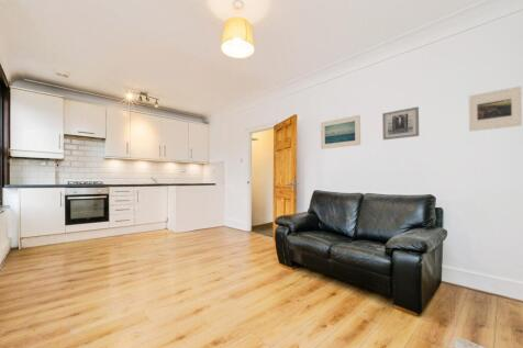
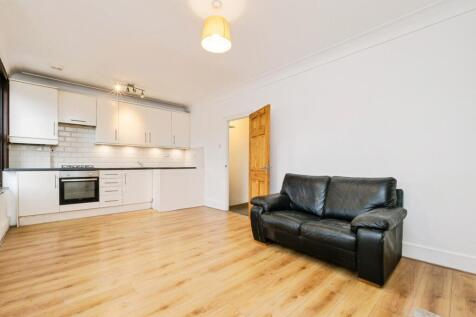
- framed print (493, 110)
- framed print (338, 133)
- wall art (400, 124)
